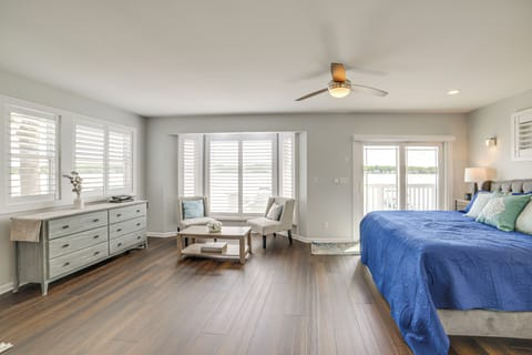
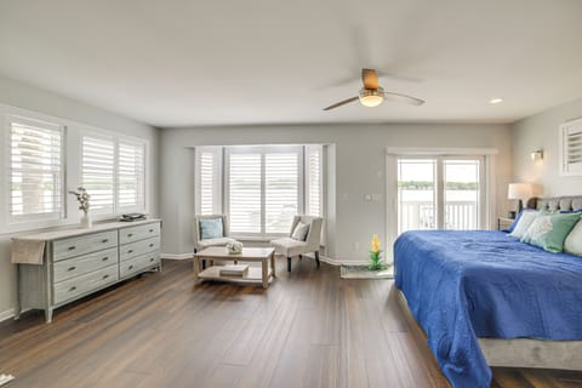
+ indoor plant (375, 250)
